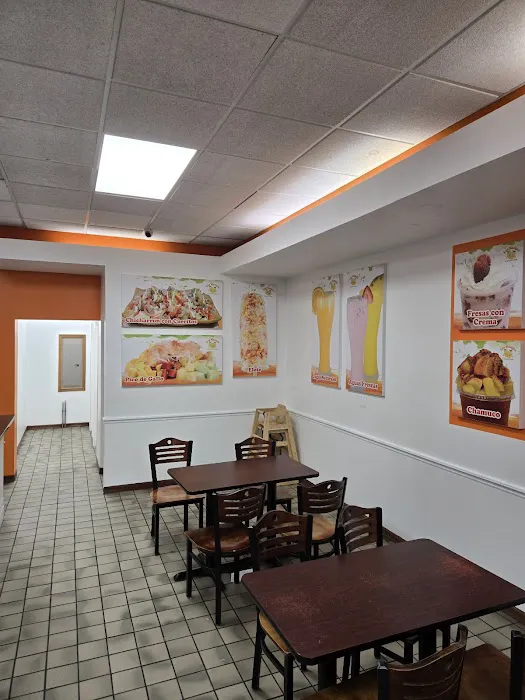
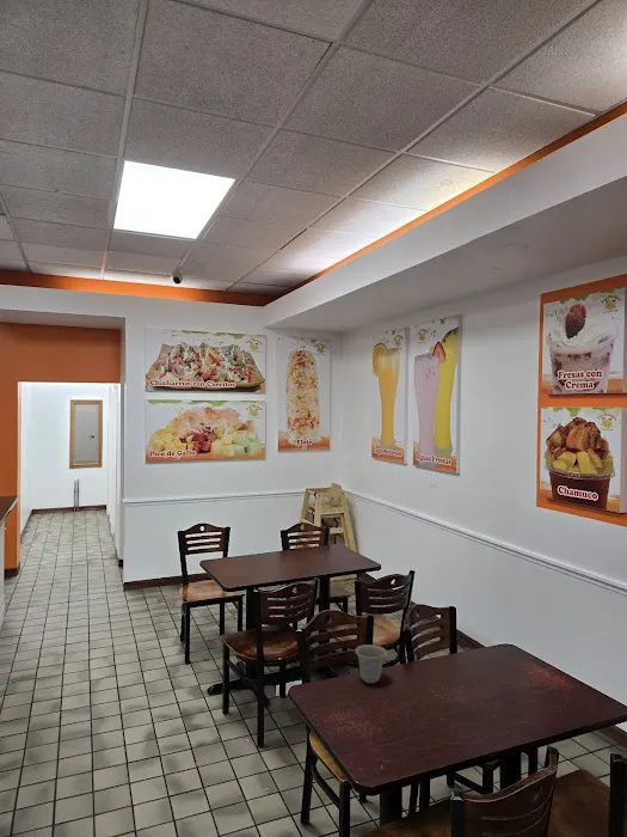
+ cup (370, 665)
